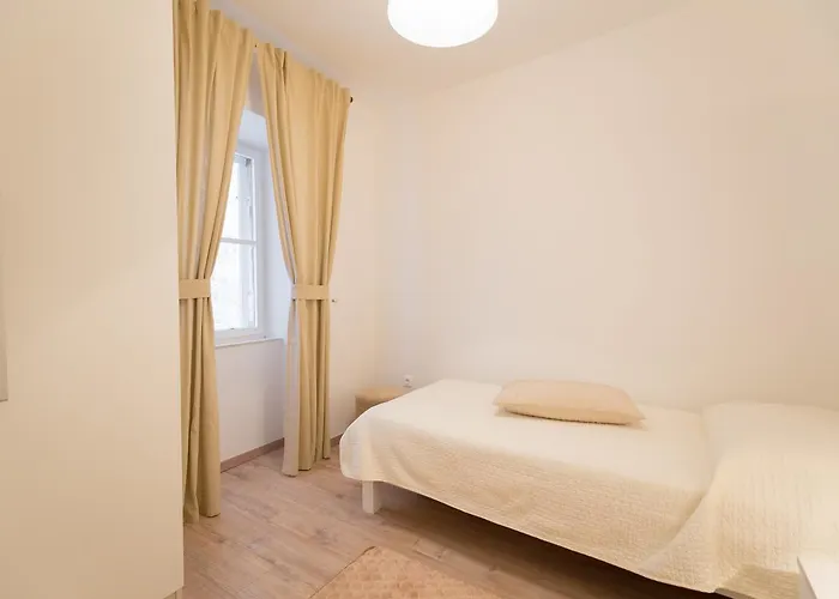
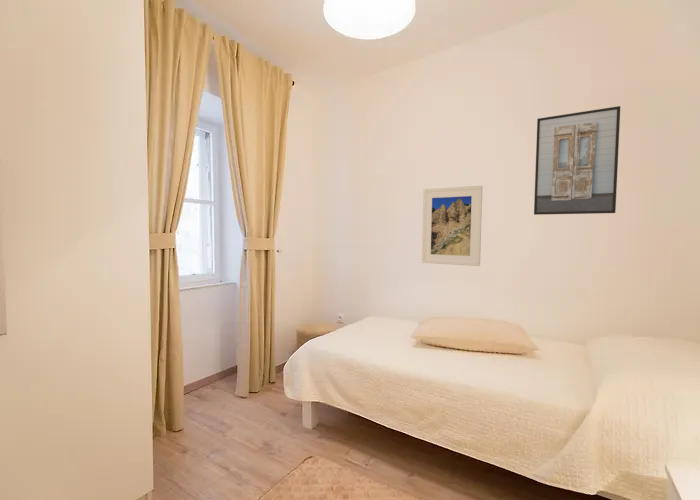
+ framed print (450, 226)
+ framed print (574, 163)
